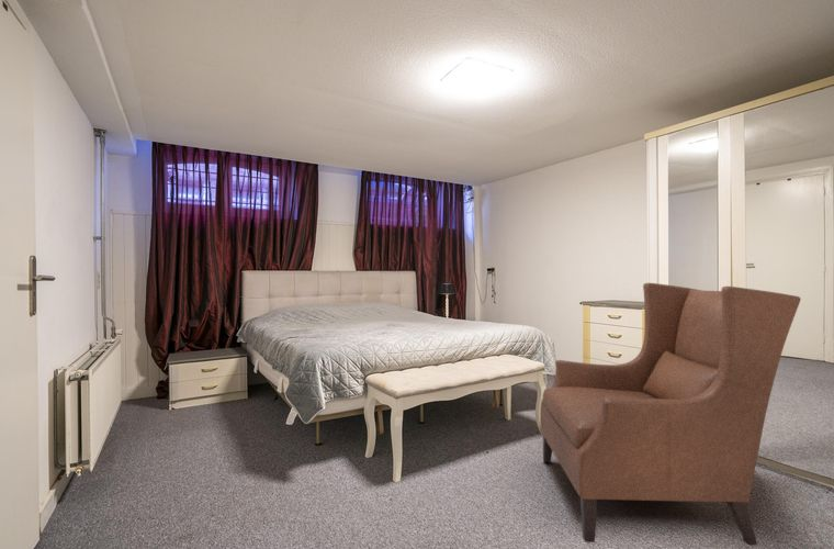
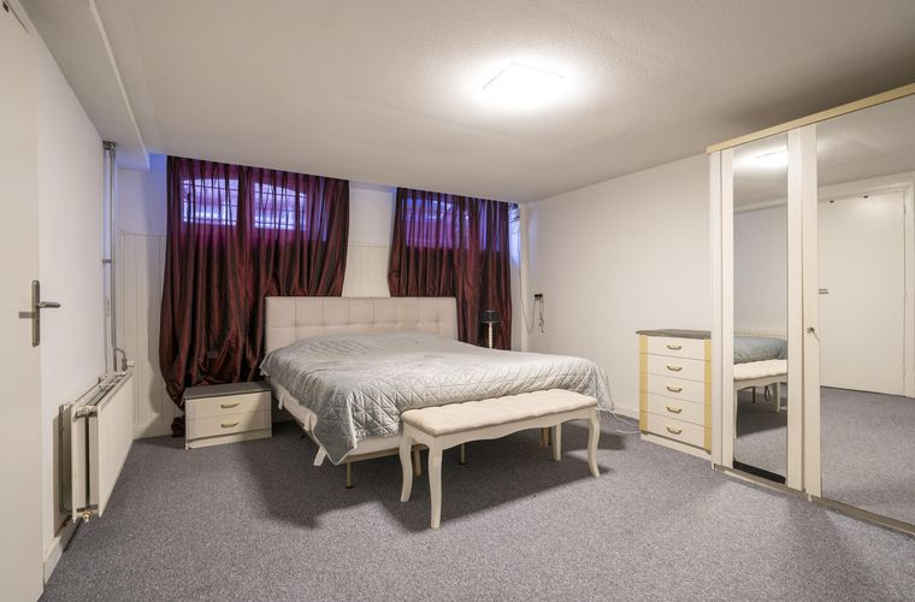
- chair (646, 391)
